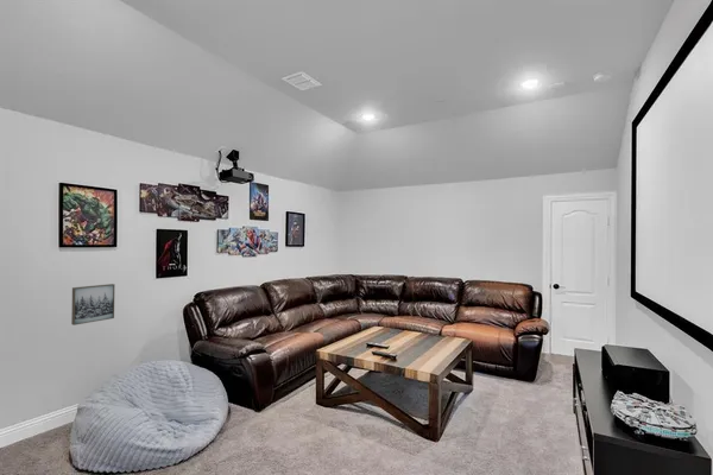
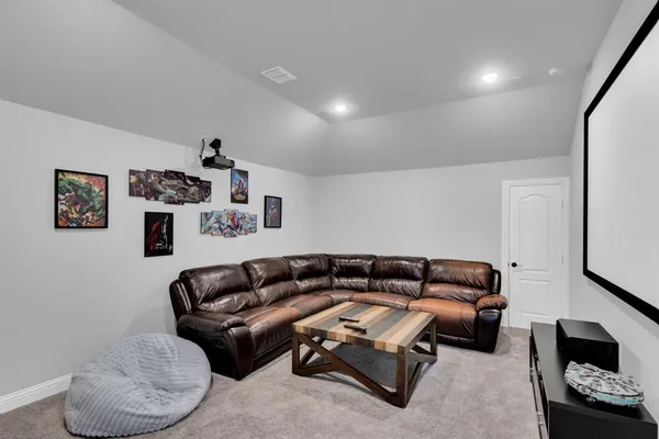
- wall art (94, 303)
